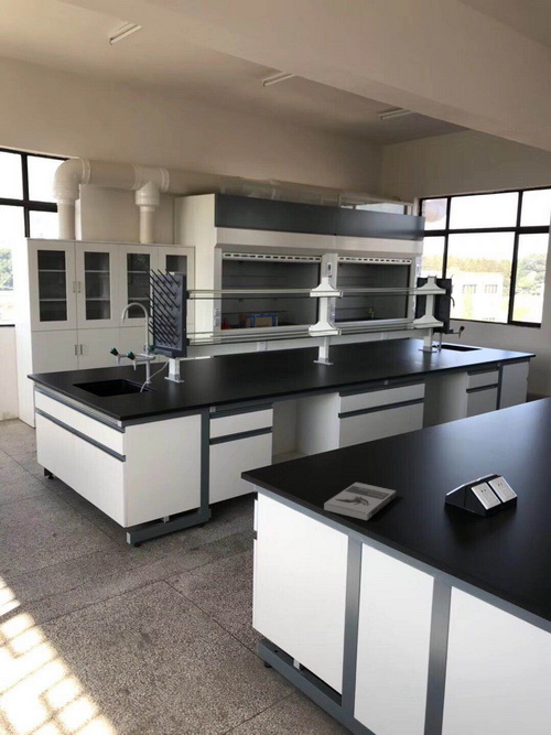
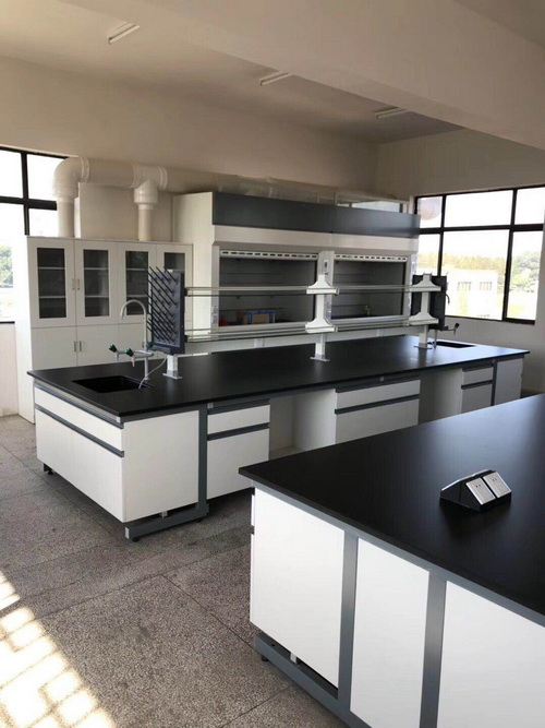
- book (360, 499)
